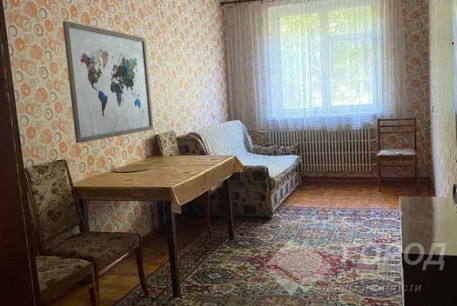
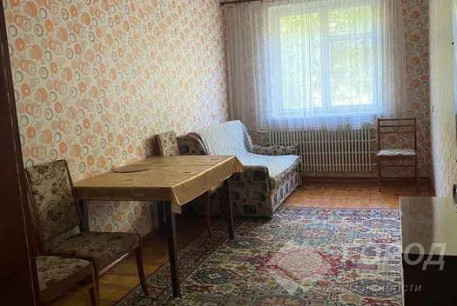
- wall art (115, 83)
